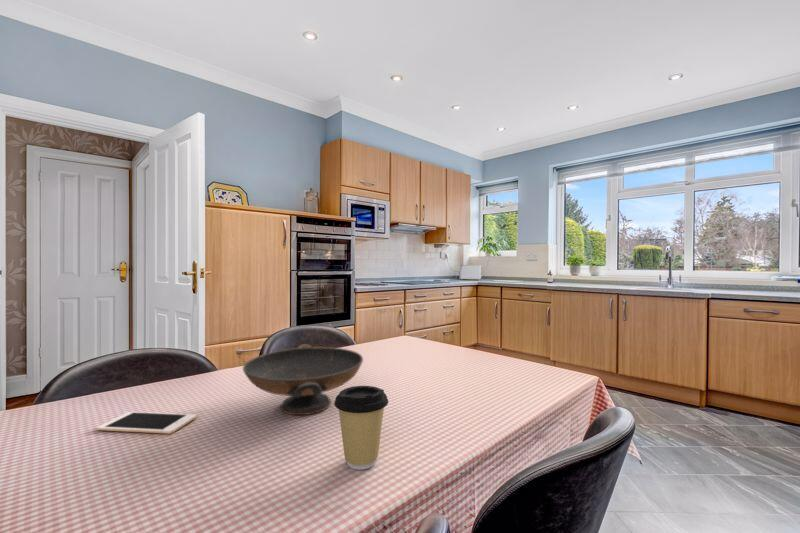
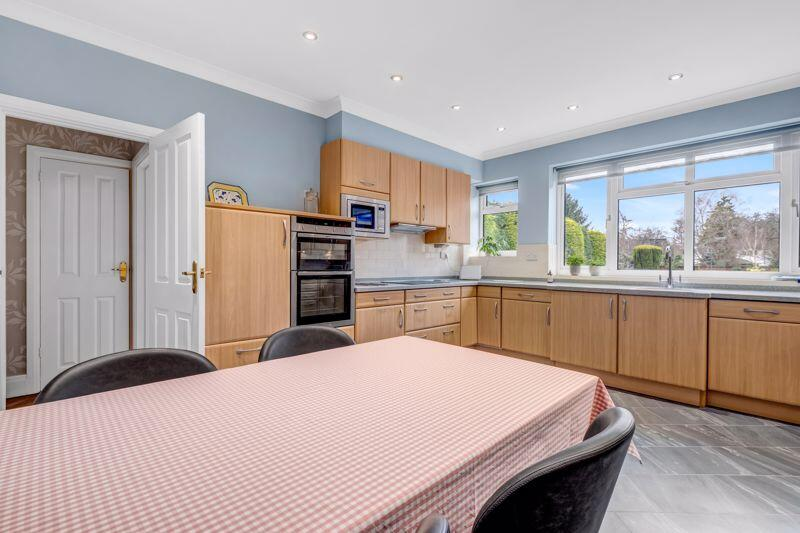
- cell phone (148, 422)
- coffee cup (361, 425)
- decorative bowl (305, 382)
